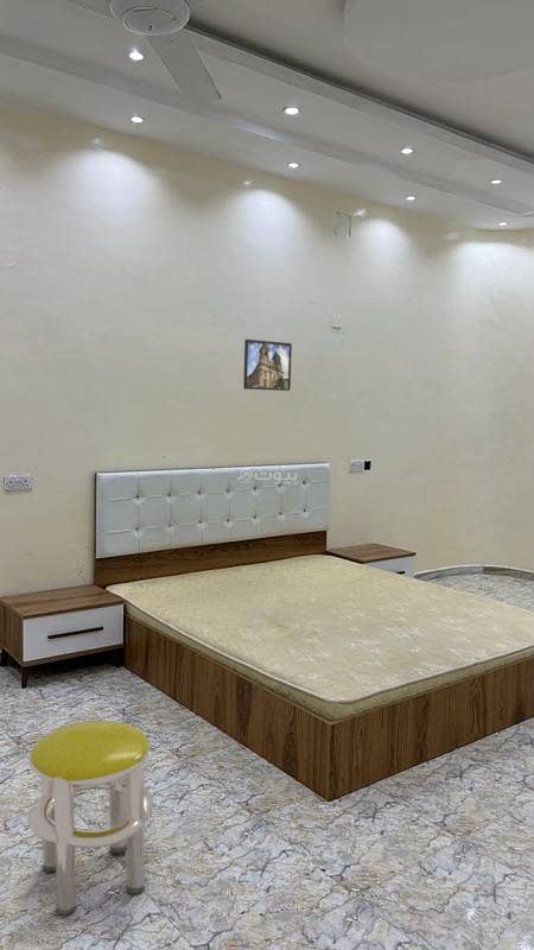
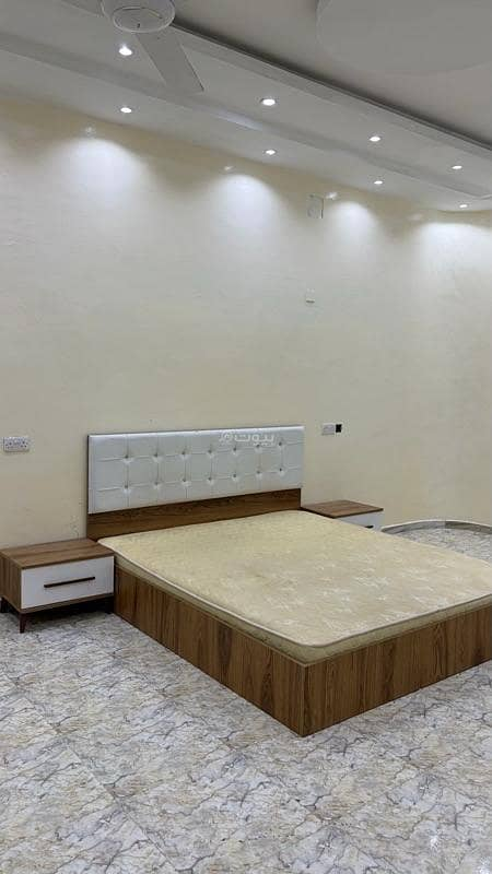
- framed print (267, 365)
- stool (109, 809)
